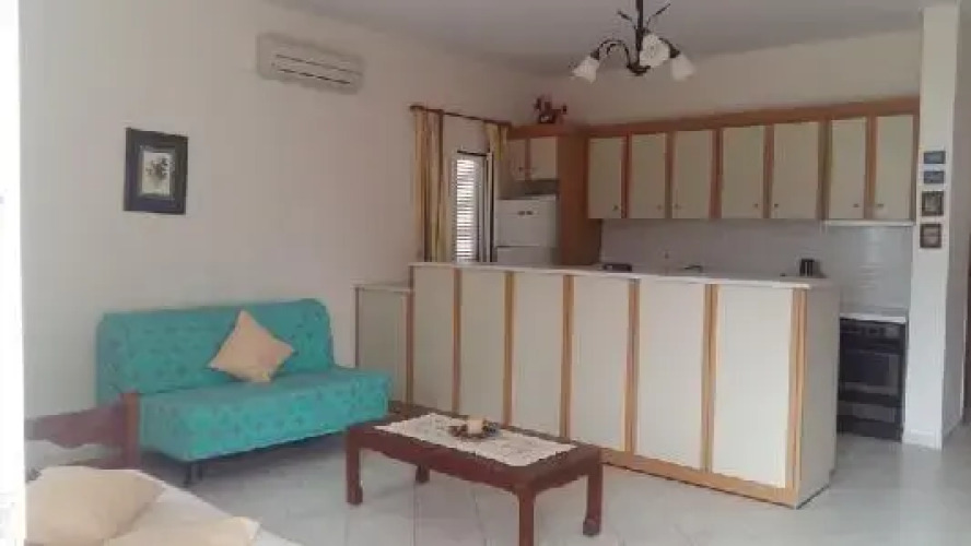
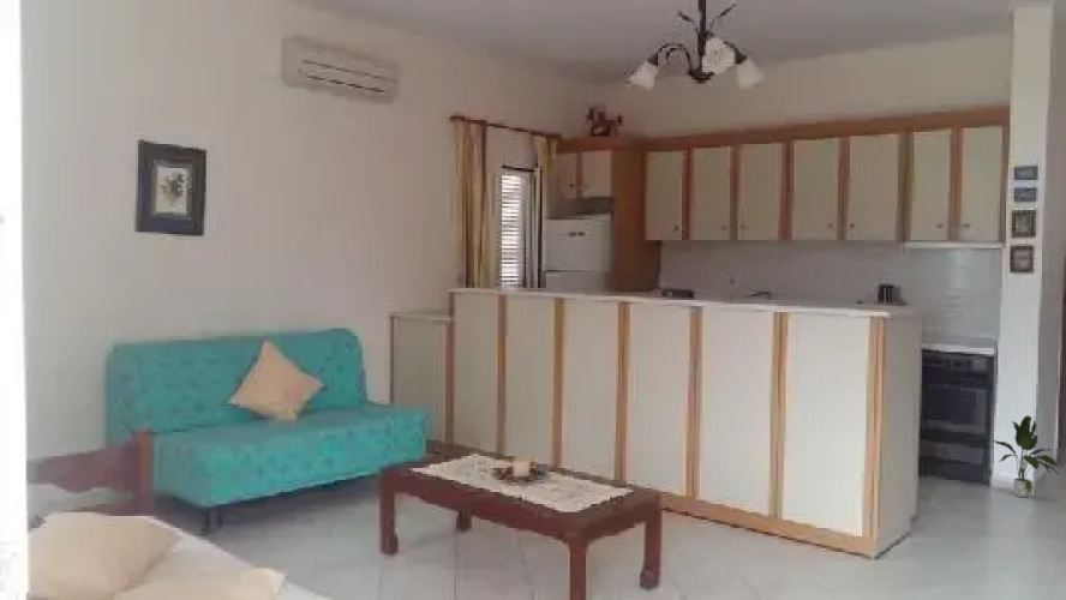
+ potted plant (1024, 456)
